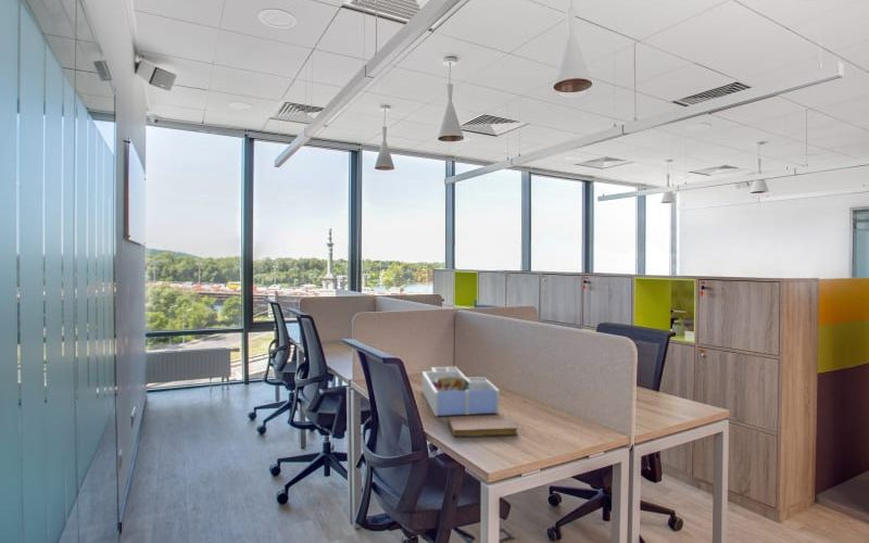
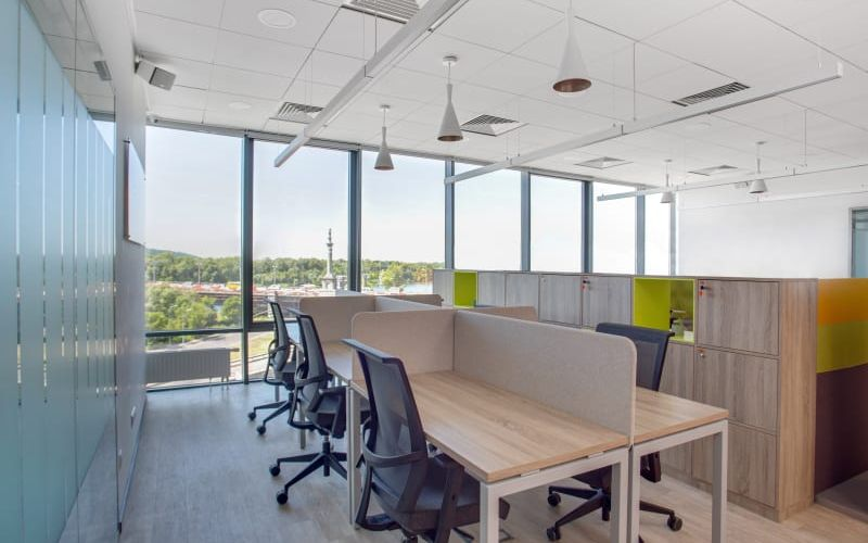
- desk organizer (455, 388)
- notebook (481, 425)
